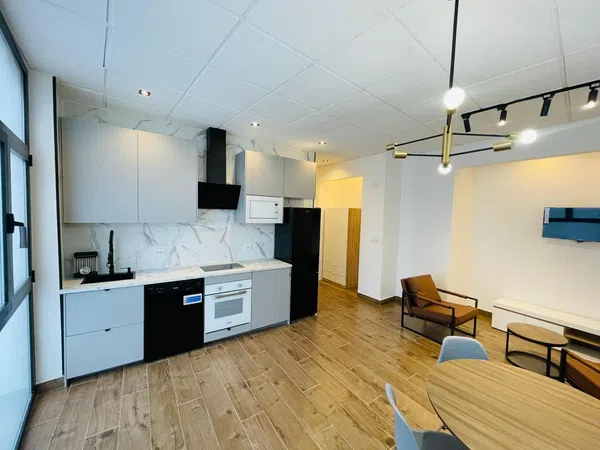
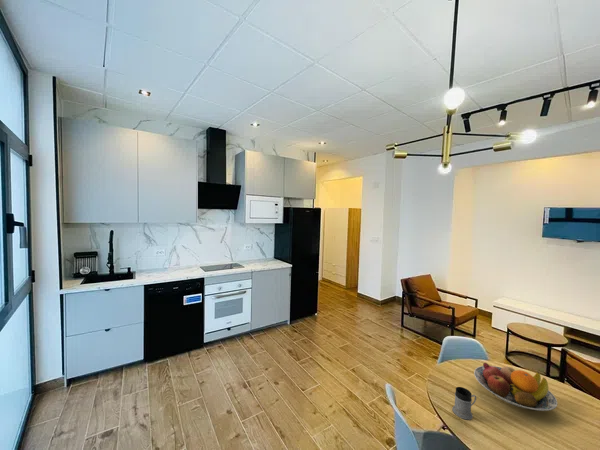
+ mug (466, 401)
+ fruit bowl (512, 382)
